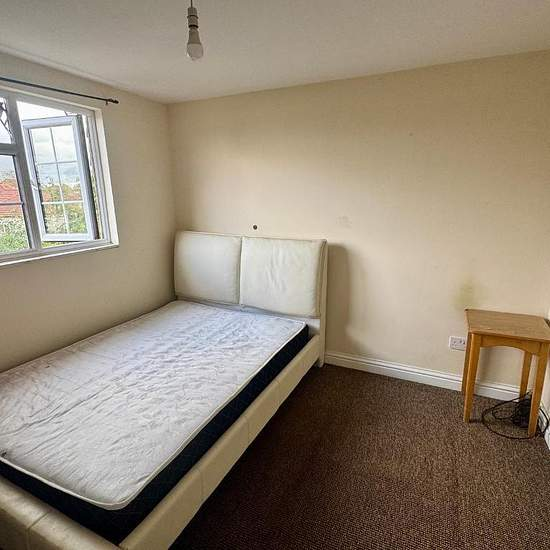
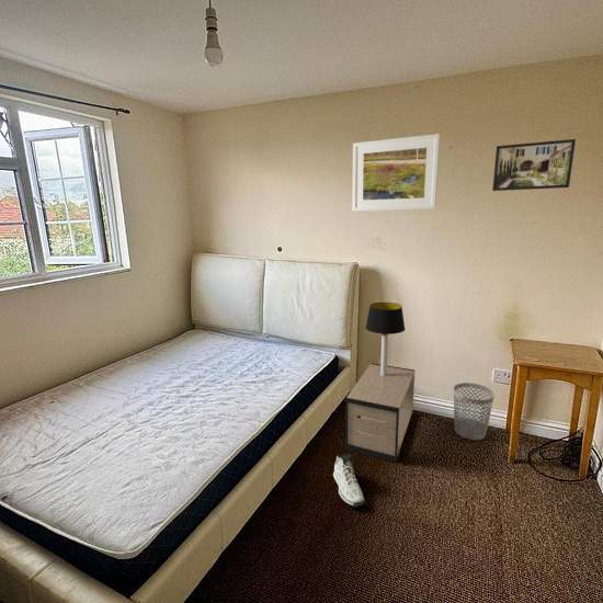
+ table lamp (384, 341)
+ nightstand (382, 407)
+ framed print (392, 174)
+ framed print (532, 166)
+ wastebasket (471, 411)
+ sneaker (346, 476)
